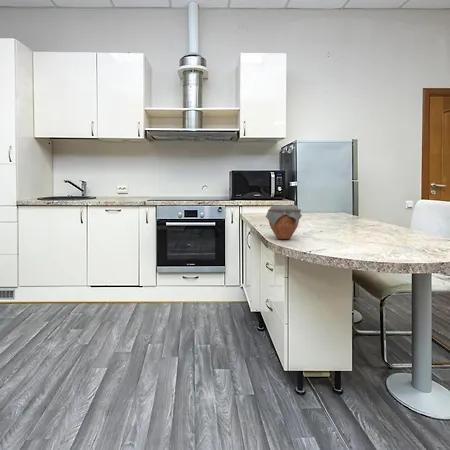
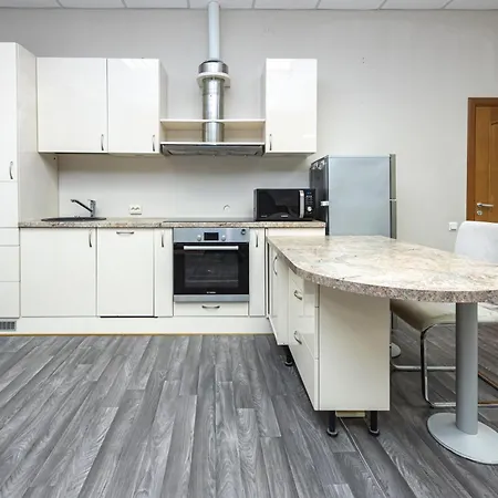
- jar (283, 221)
